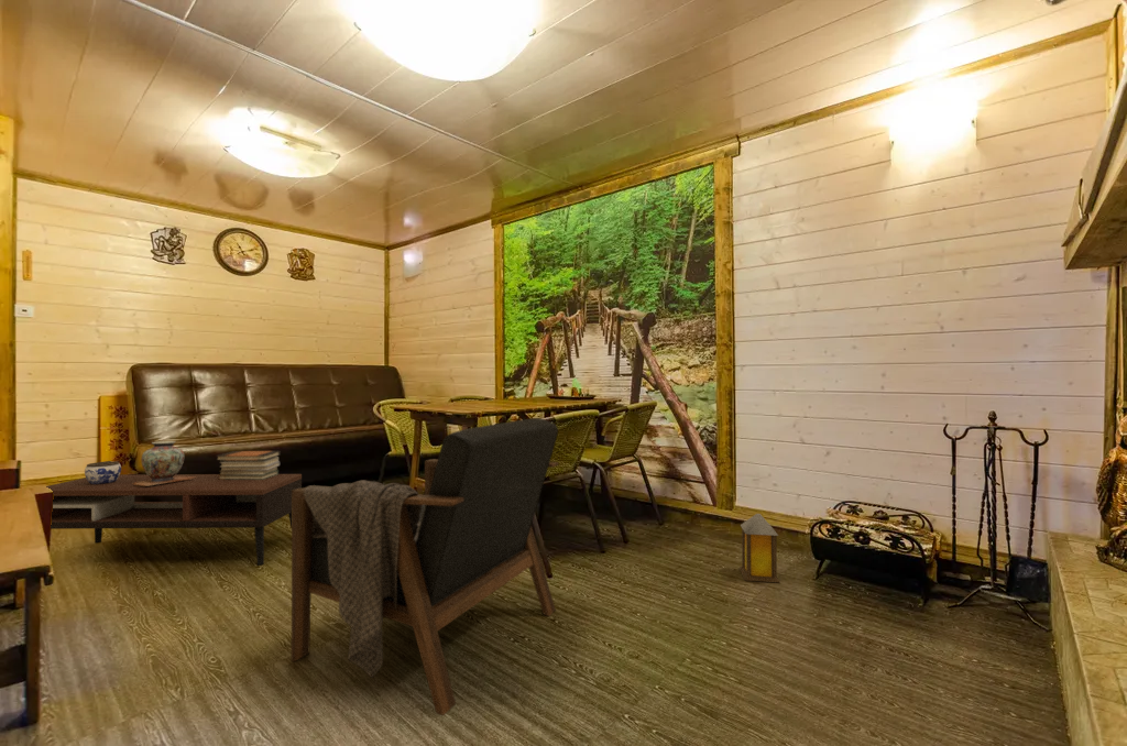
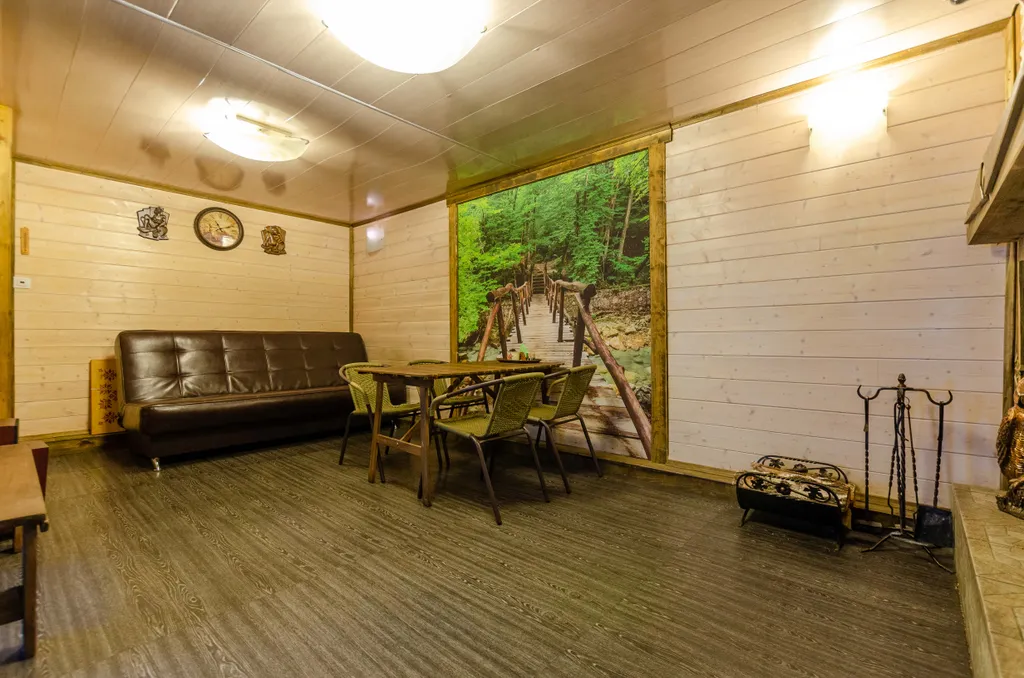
- jar (102, 472)
- lantern (758, 544)
- book stack (249, 464)
- coffee table (174, 516)
- armchair (423, 529)
- decorative vase (165, 461)
